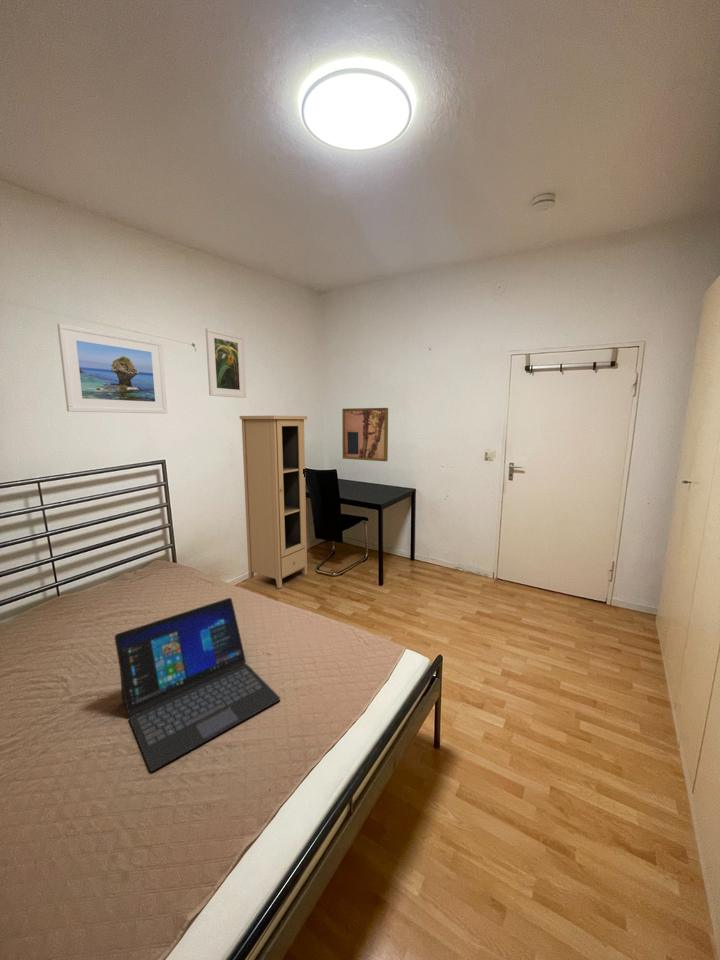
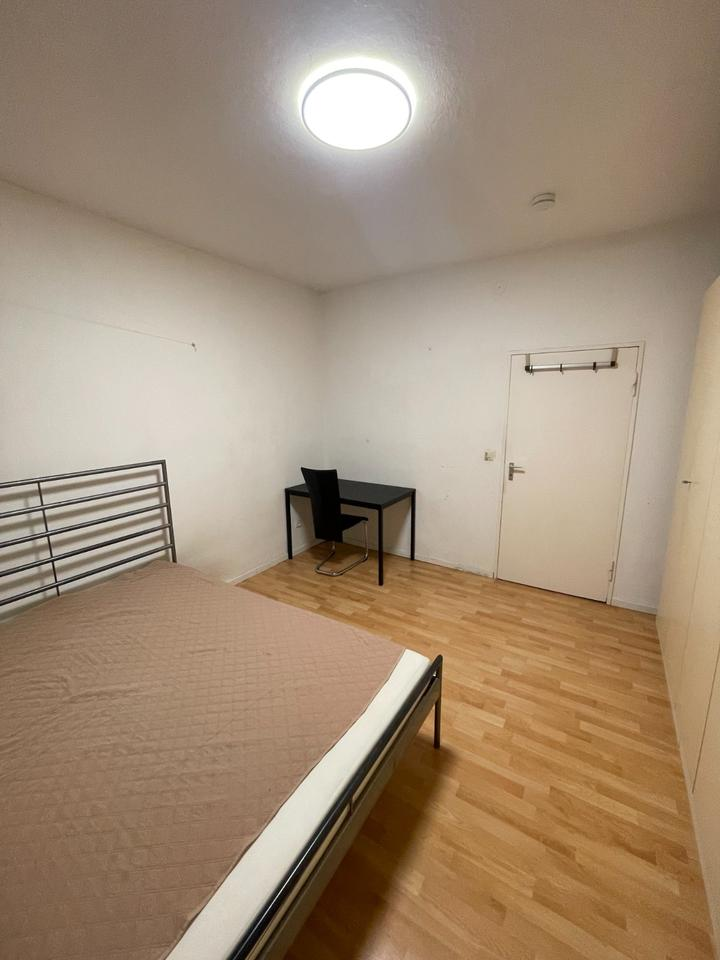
- wall art (364, 434)
- cupboard (276, 498)
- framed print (118, 373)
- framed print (227, 364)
- laptop (198, 667)
